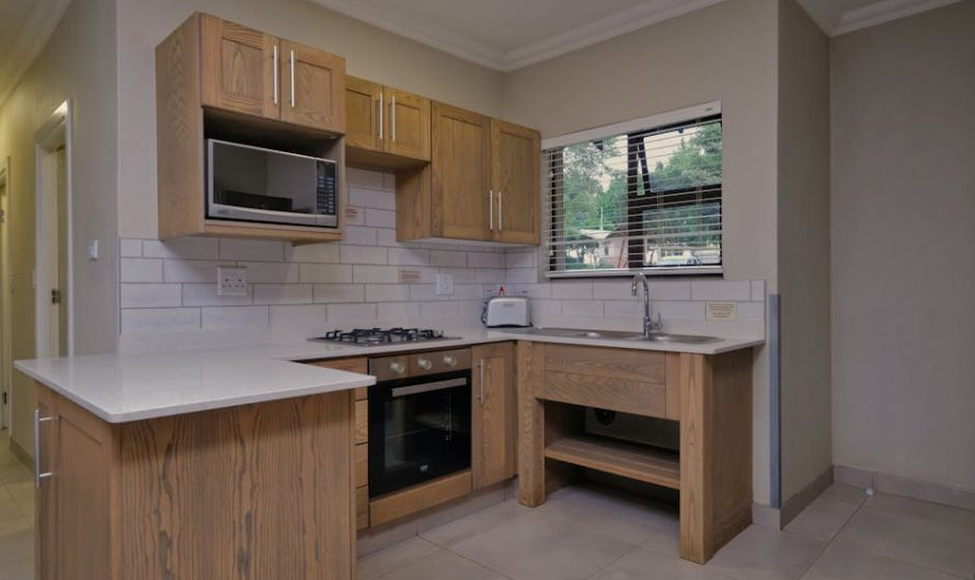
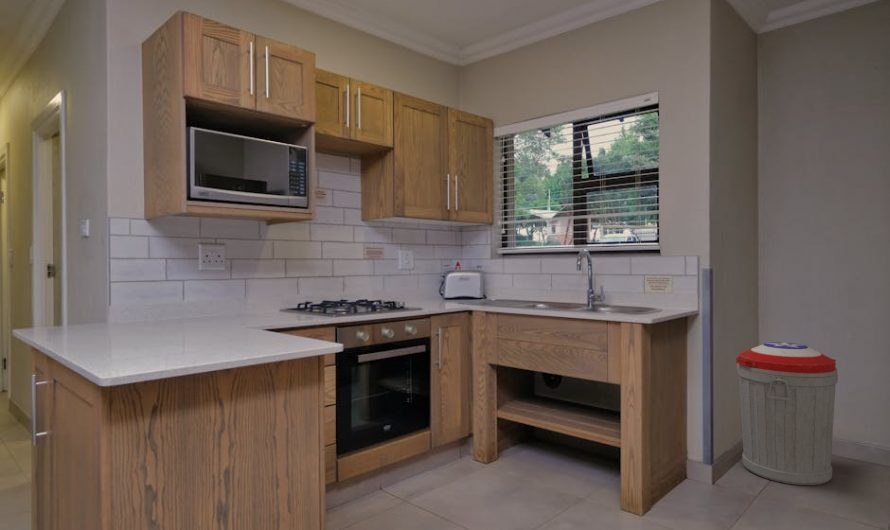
+ trash can (785, 407)
